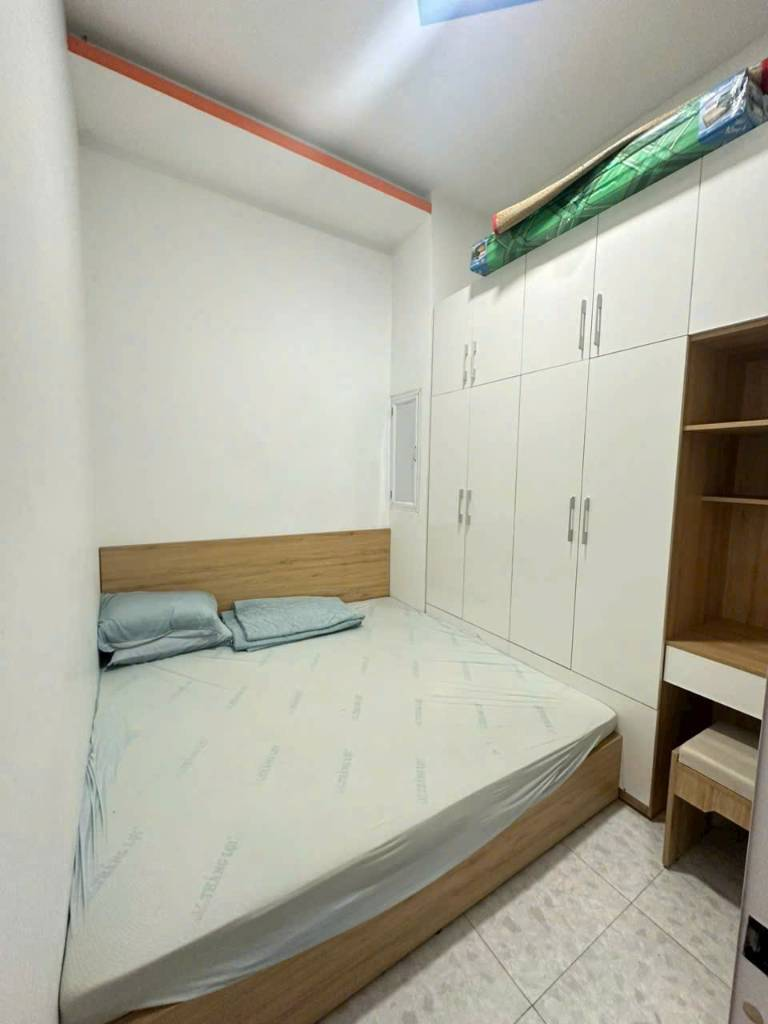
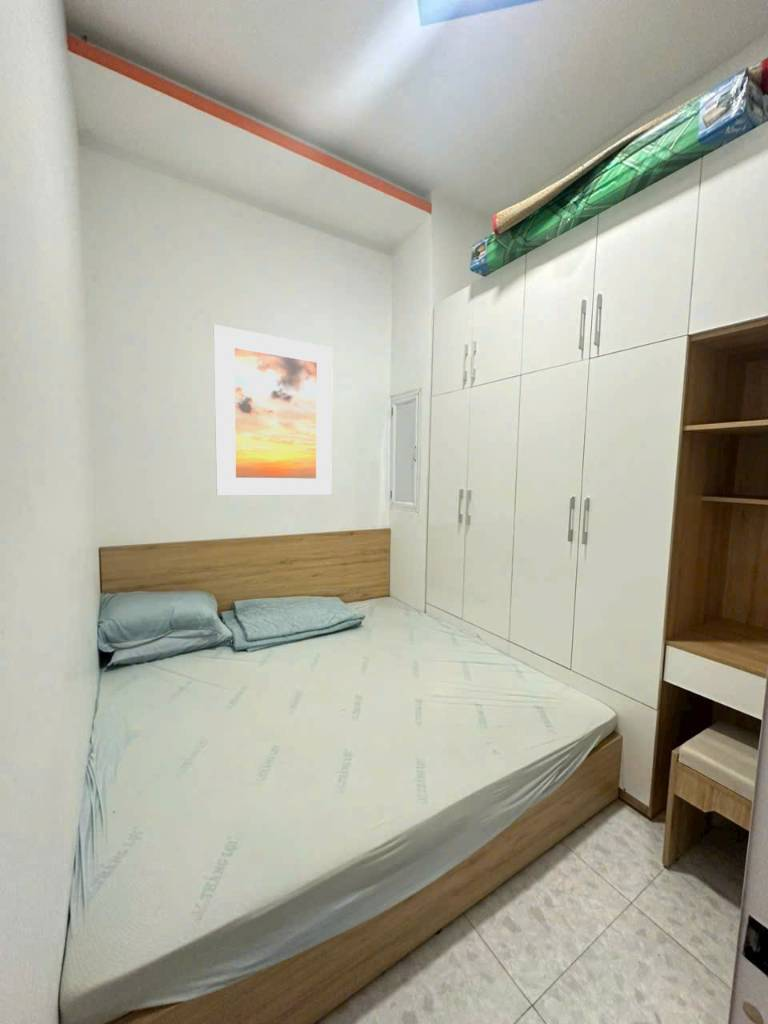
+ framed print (277, 417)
